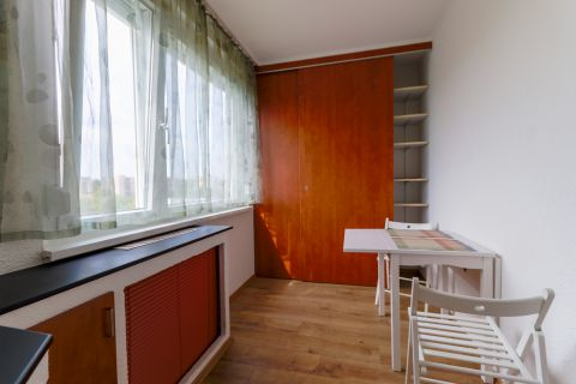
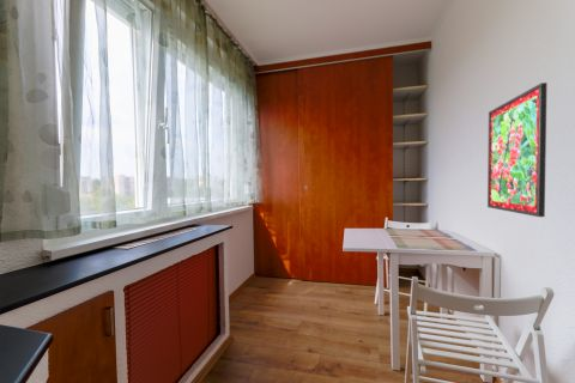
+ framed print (512, 156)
